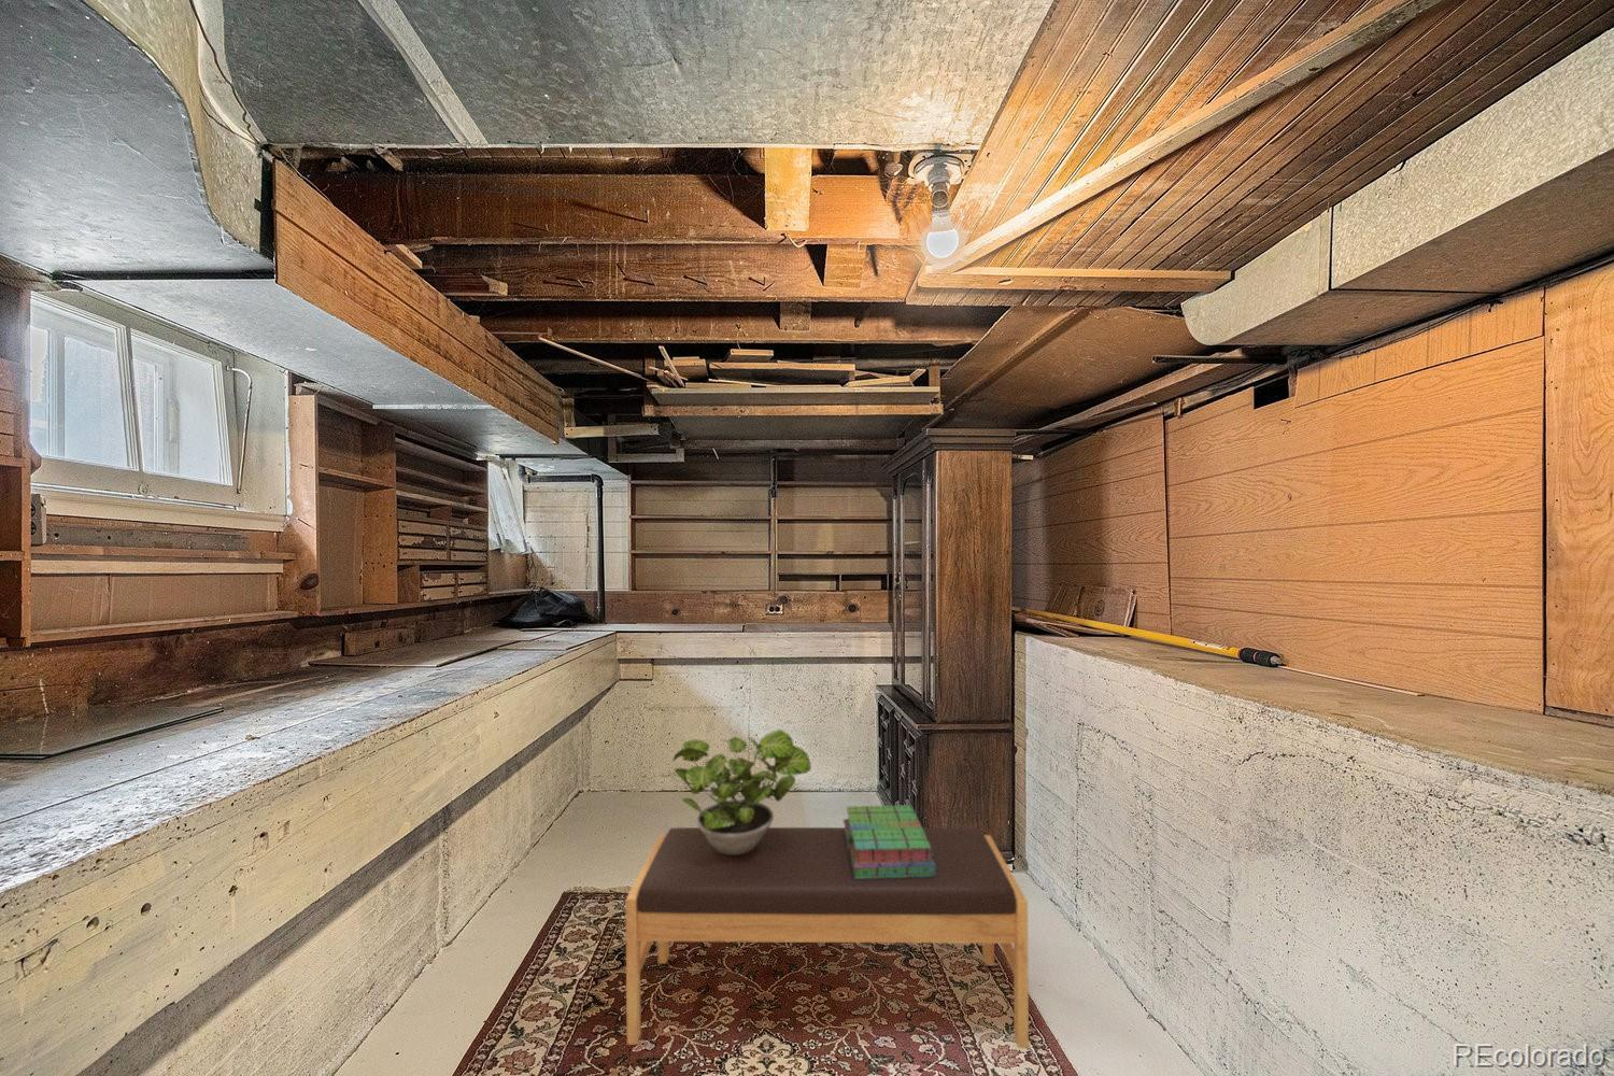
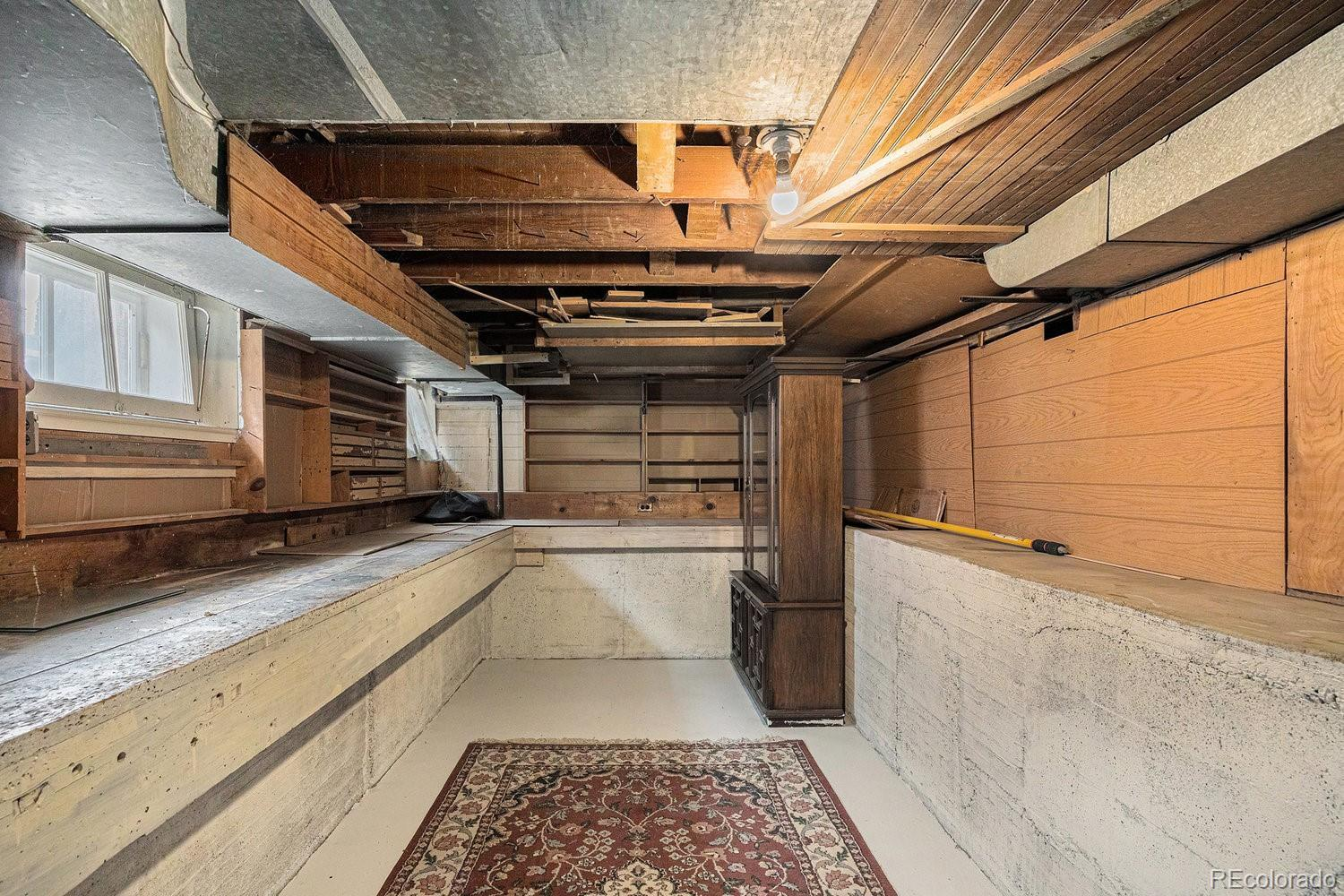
- bench (824, 926)
- stack of books (885, 837)
- potted plant (740, 789)
